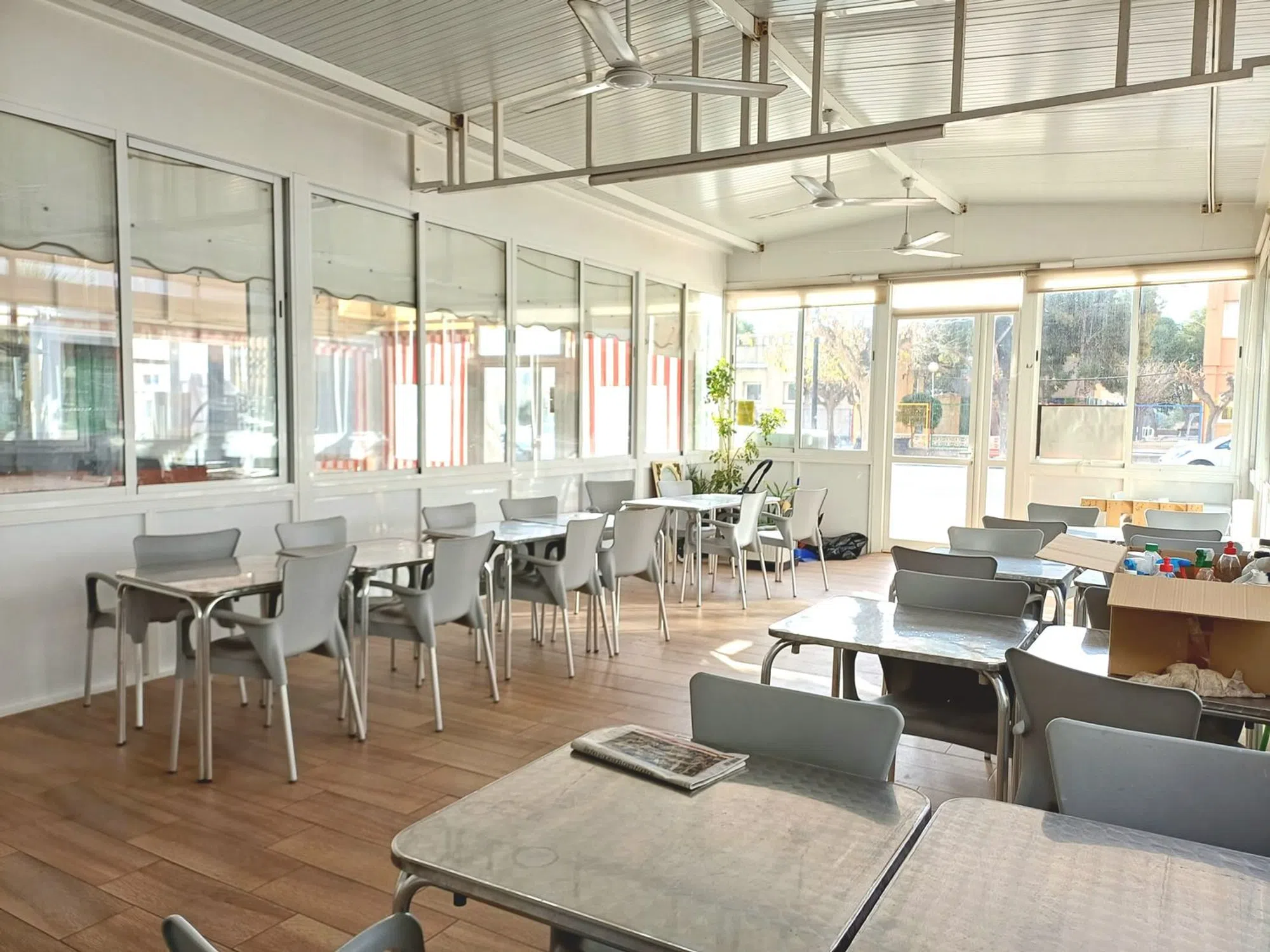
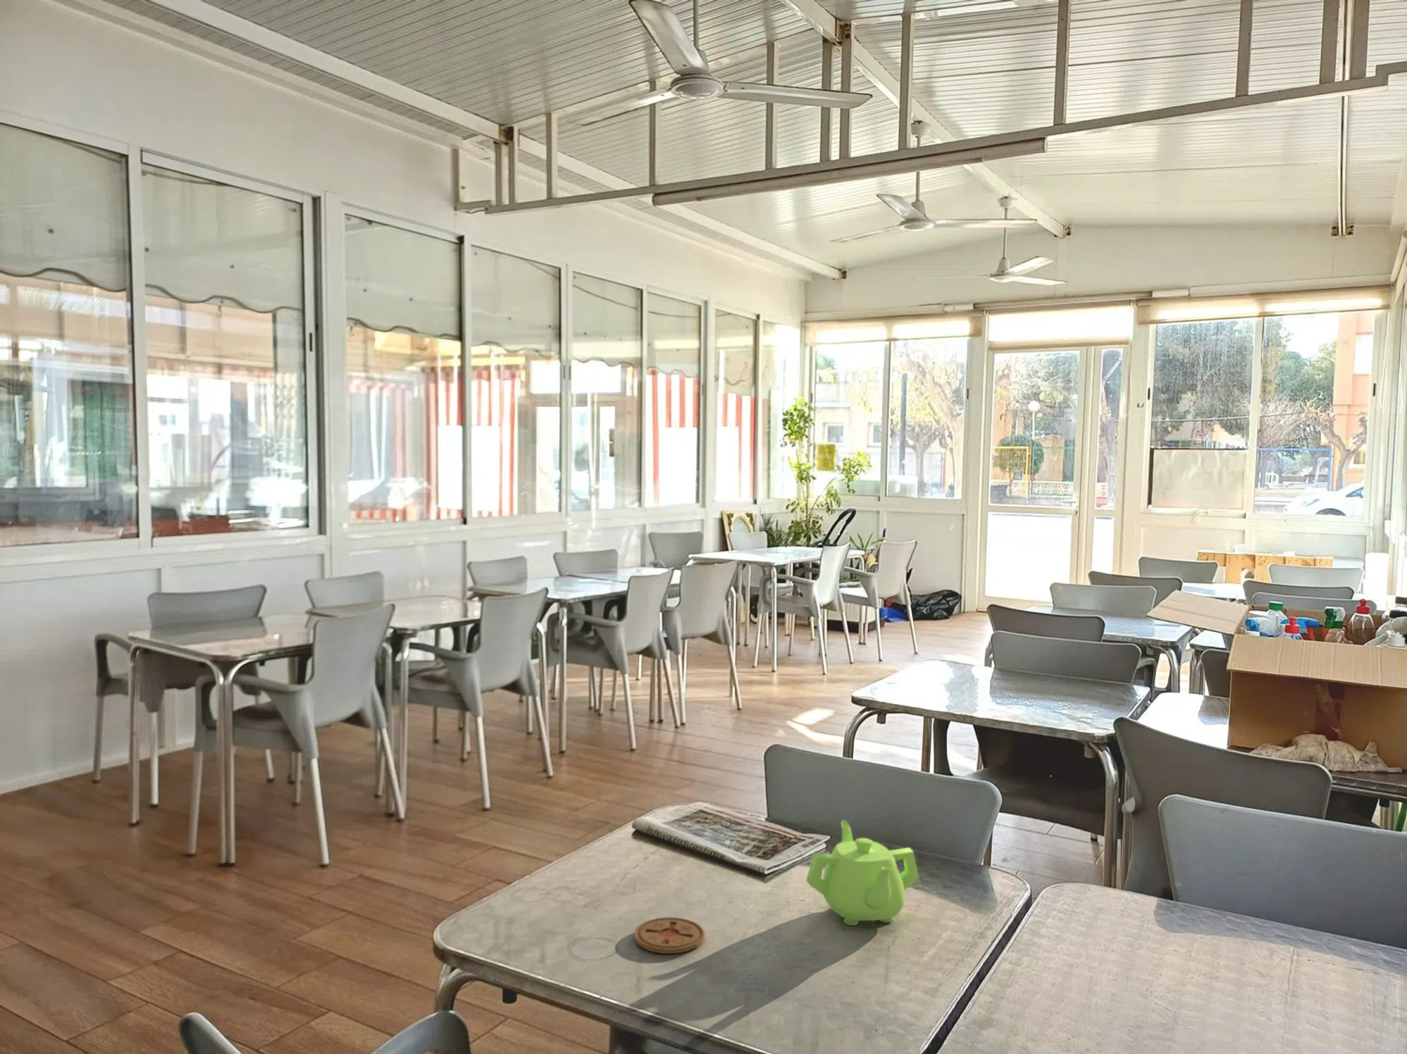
+ teapot (863, 876)
+ coaster (669, 934)
